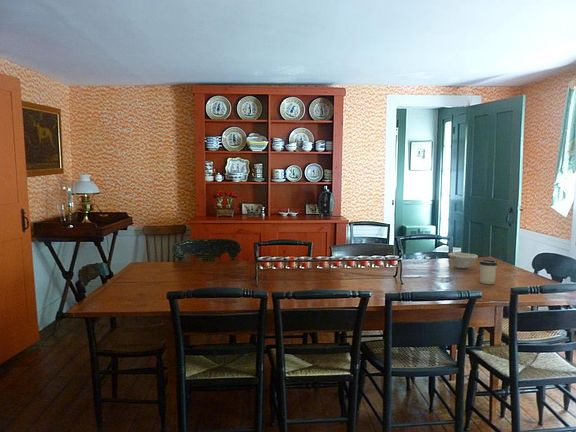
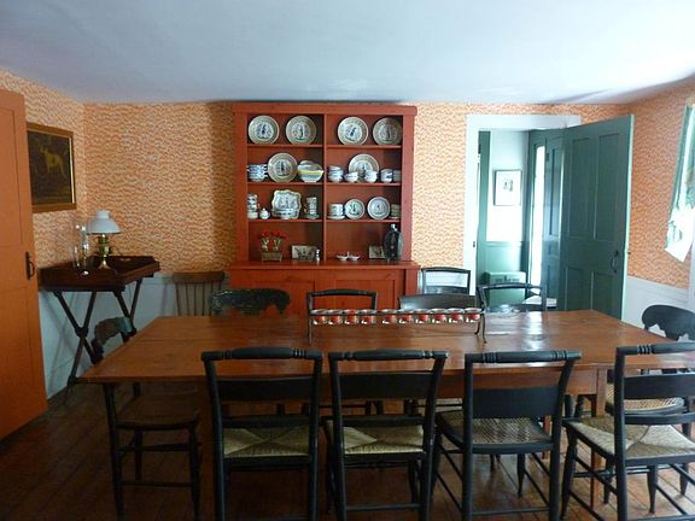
- cup (487, 272)
- bowl (462, 260)
